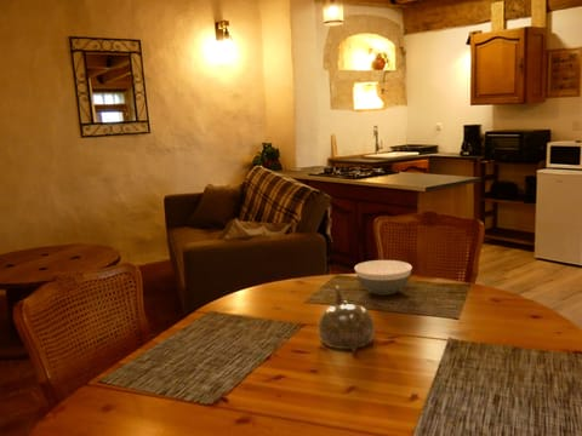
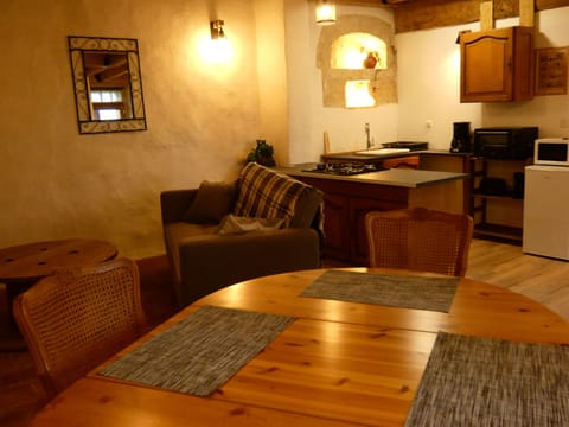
- teapot (344, 319)
- bowl (383, 279)
